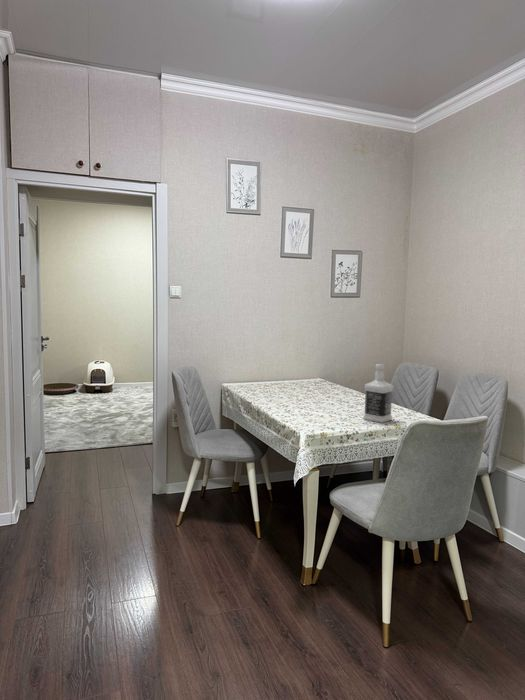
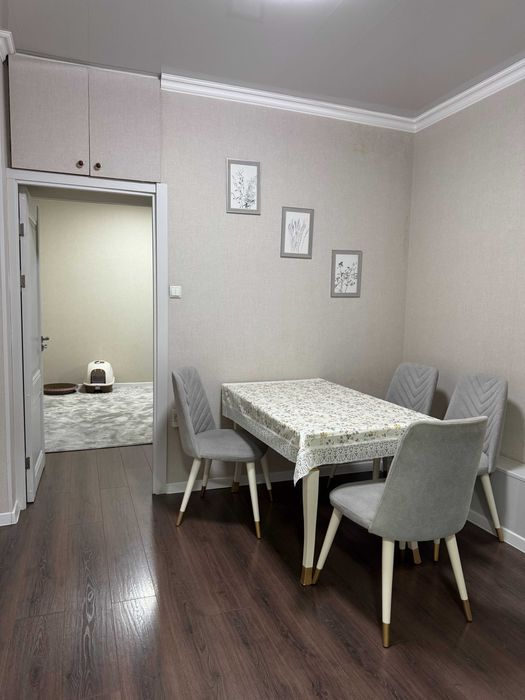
- bottle (378, 391)
